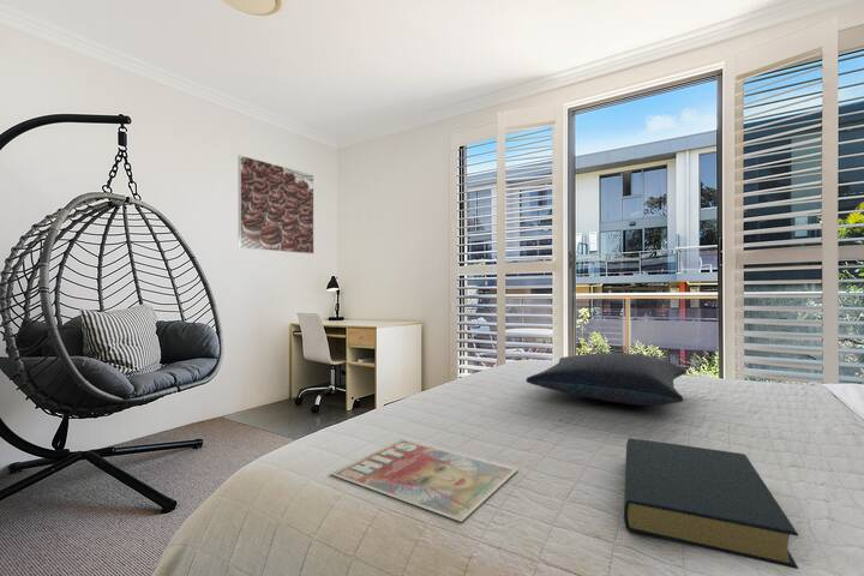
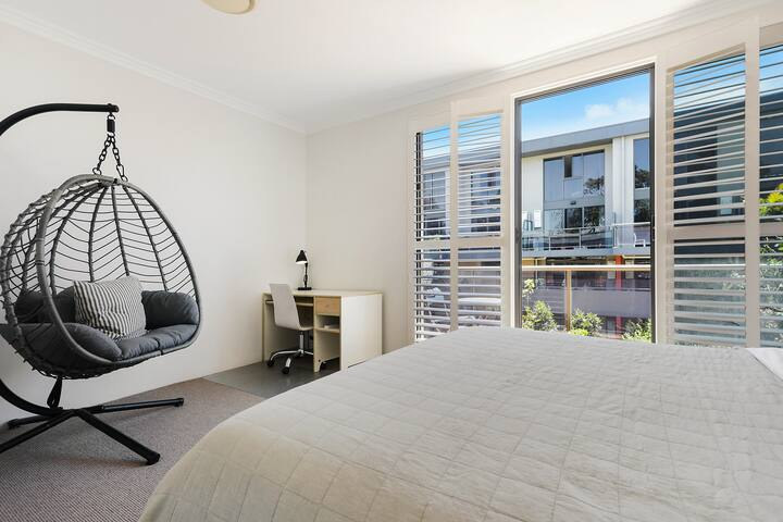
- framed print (278, 208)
- hardback book (691, 487)
- pillow (608, 374)
- magazine (425, 470)
